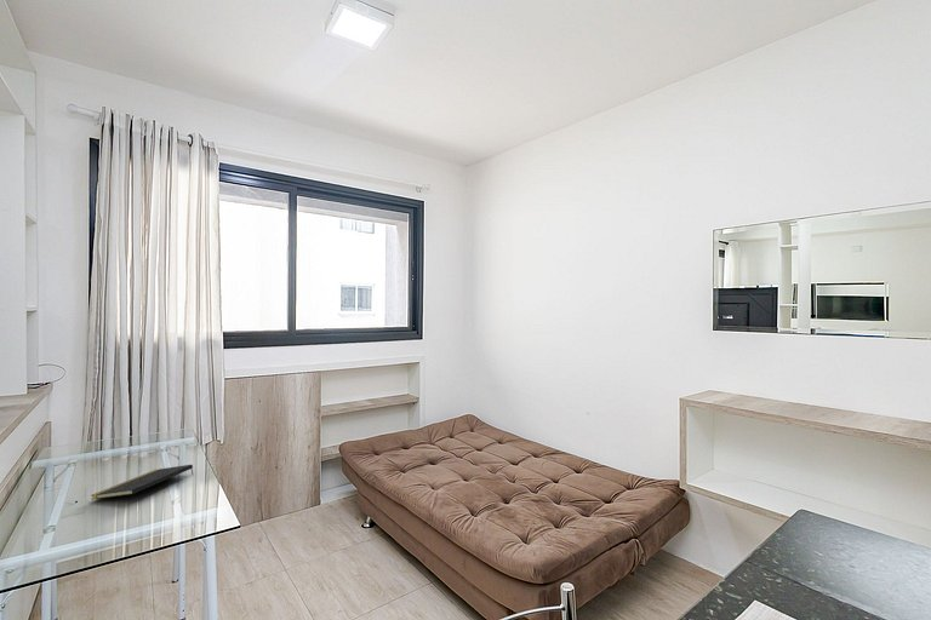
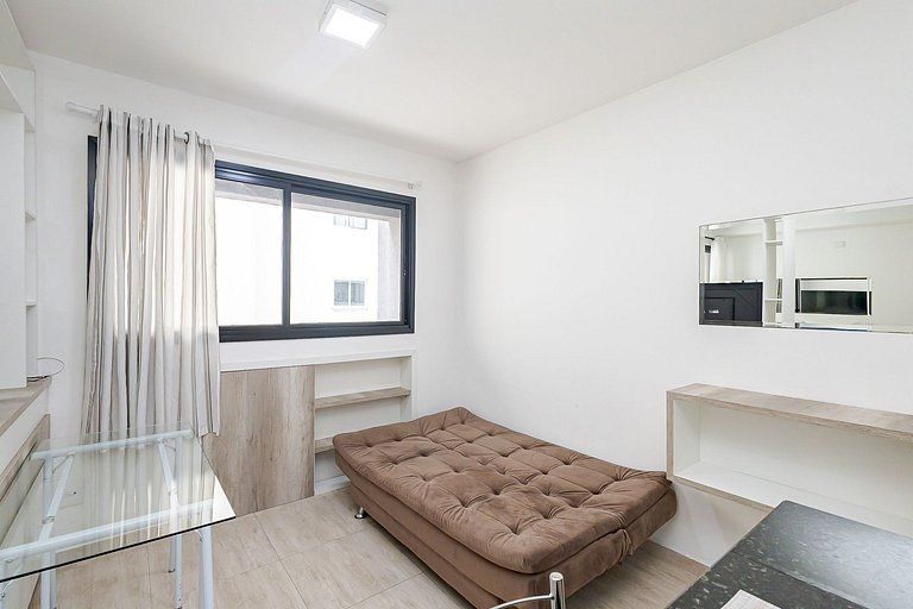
- notepad (144, 481)
